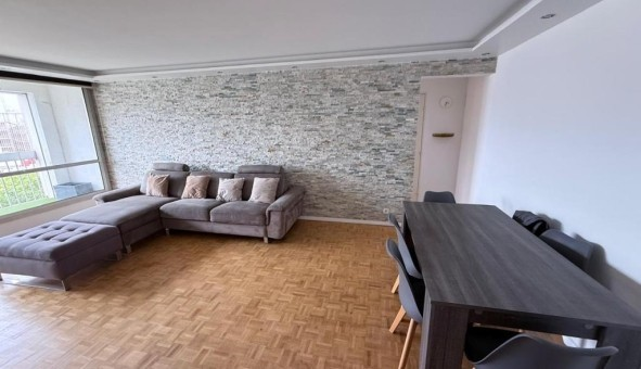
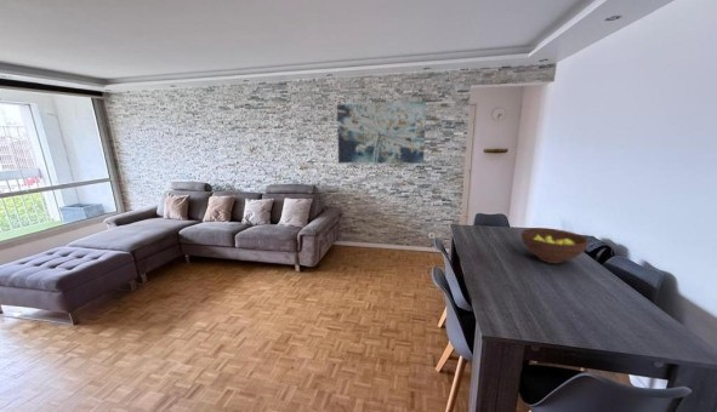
+ wall art (380, 133)
+ fruit bowl (551, 247)
